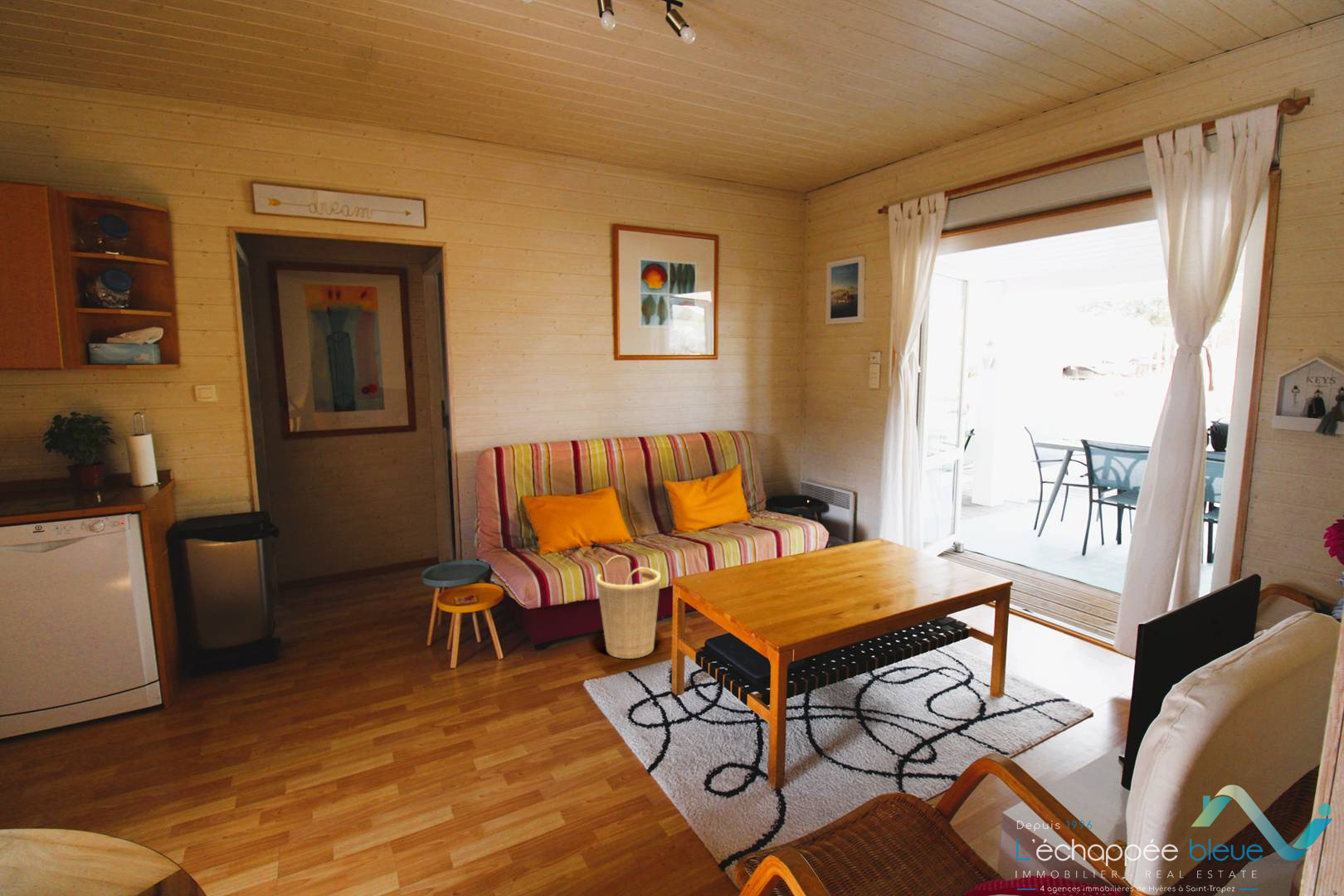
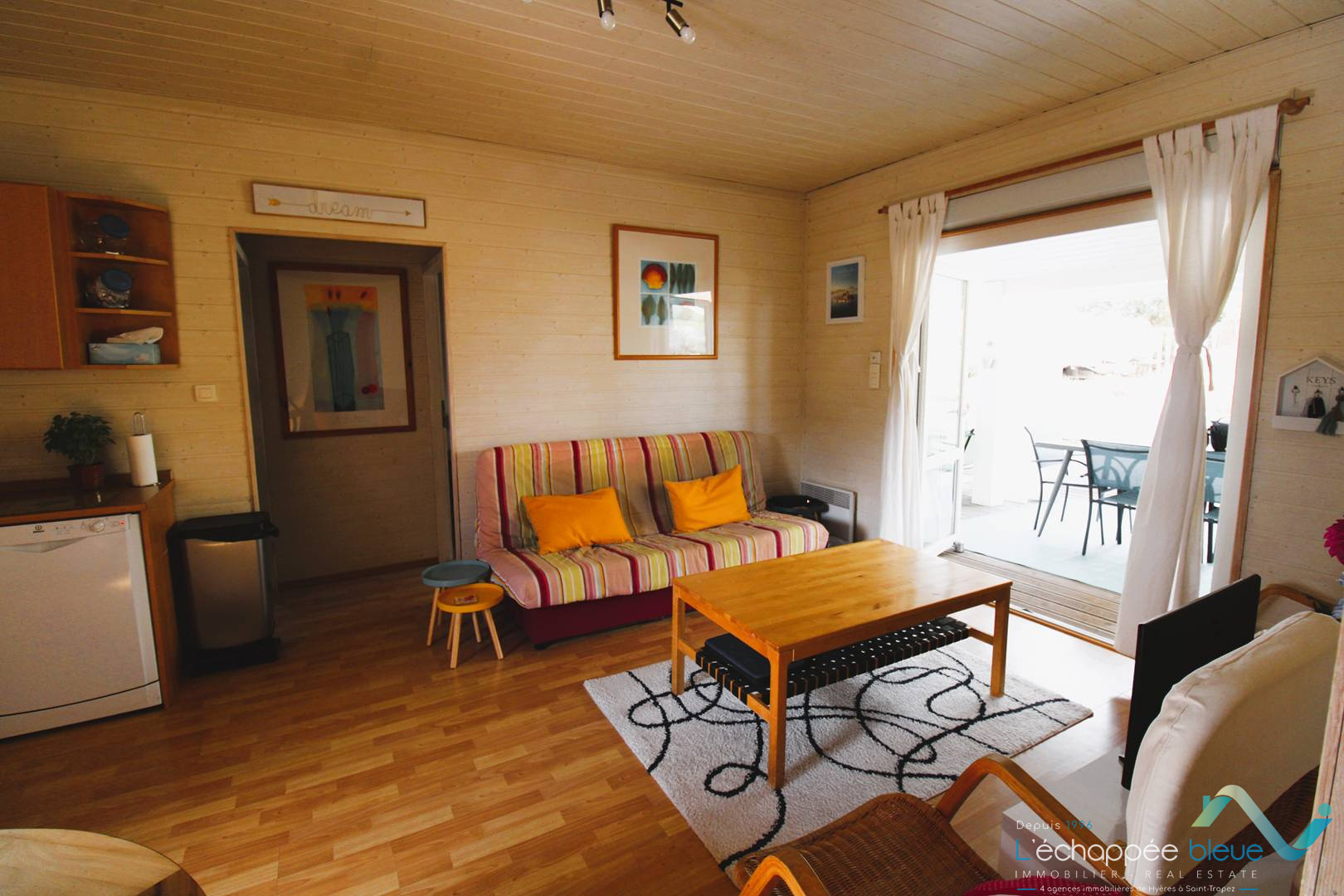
- basket (629, 605)
